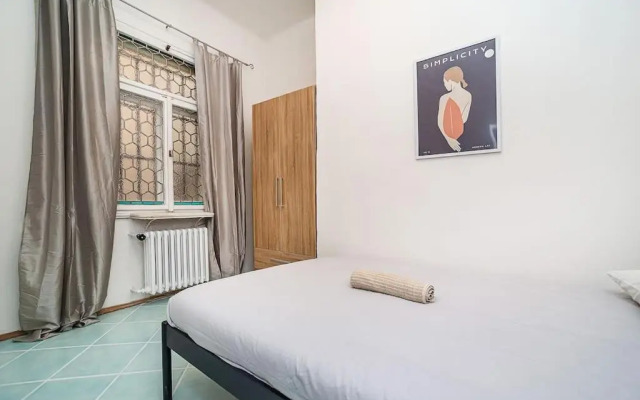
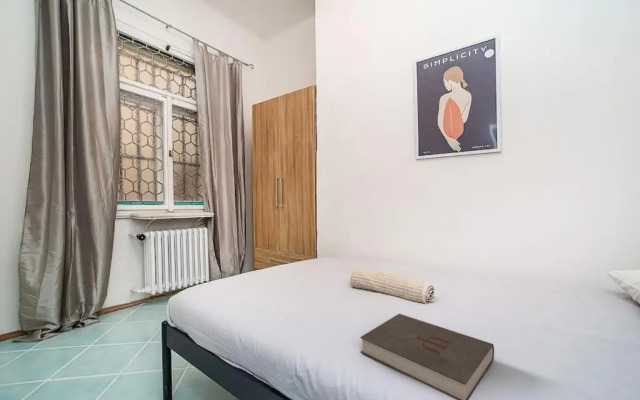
+ book (425, 347)
